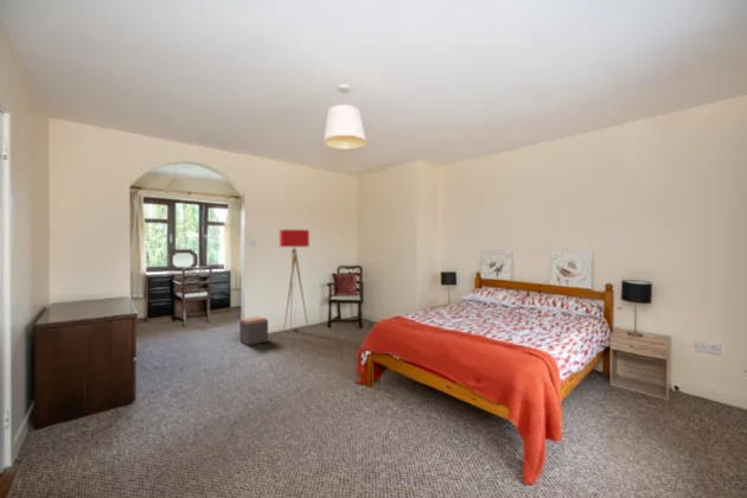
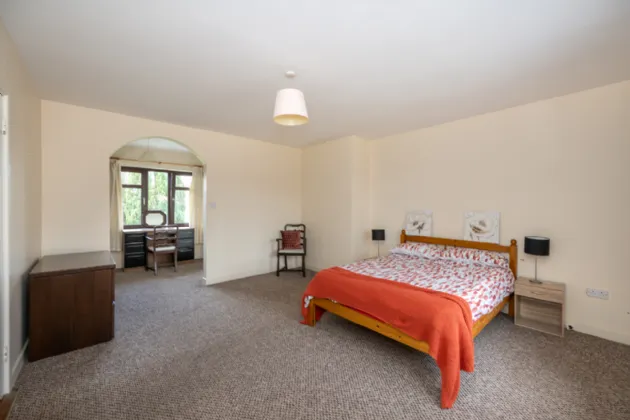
- footstool (254, 328)
- floor lamp (294, 281)
